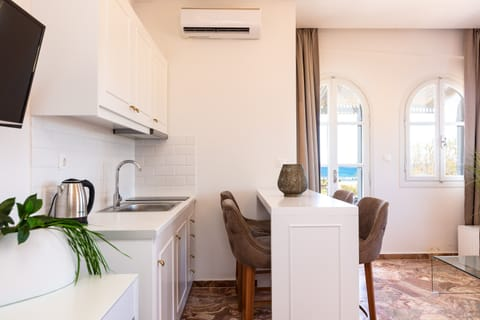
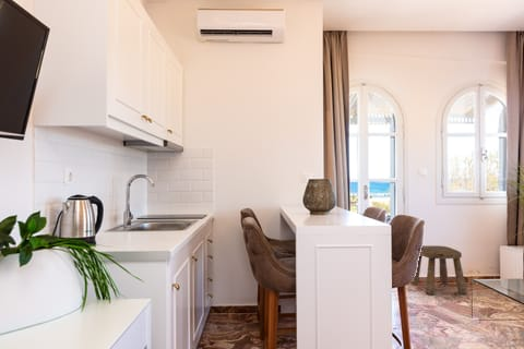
+ stool (440, 268)
